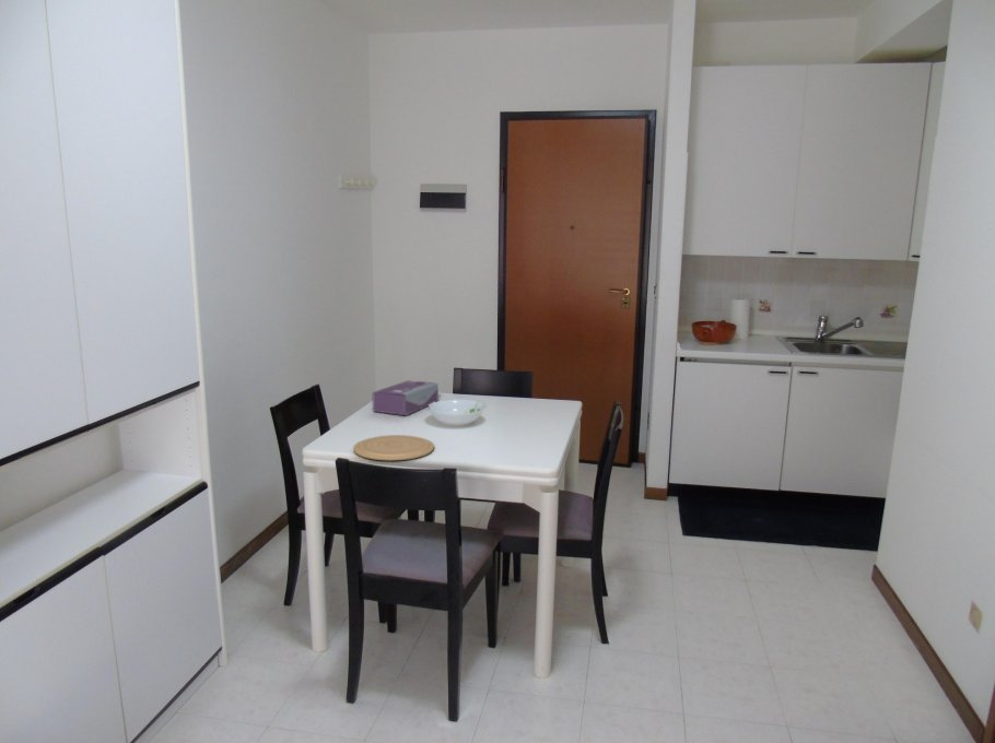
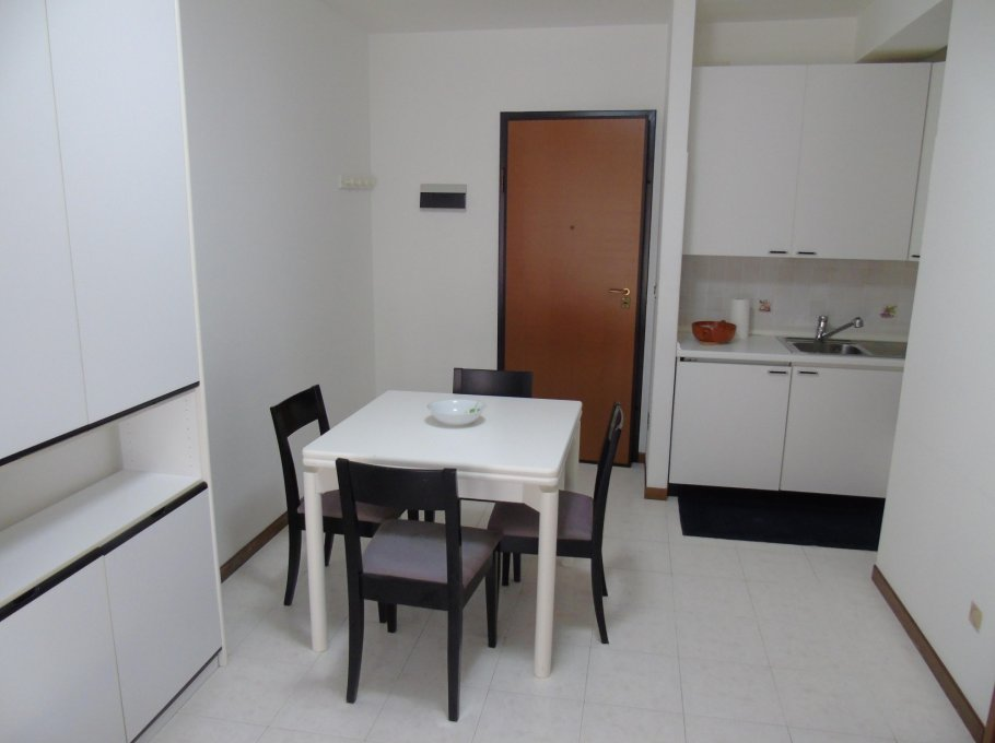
- plate (394, 446)
- tissue box (406, 397)
